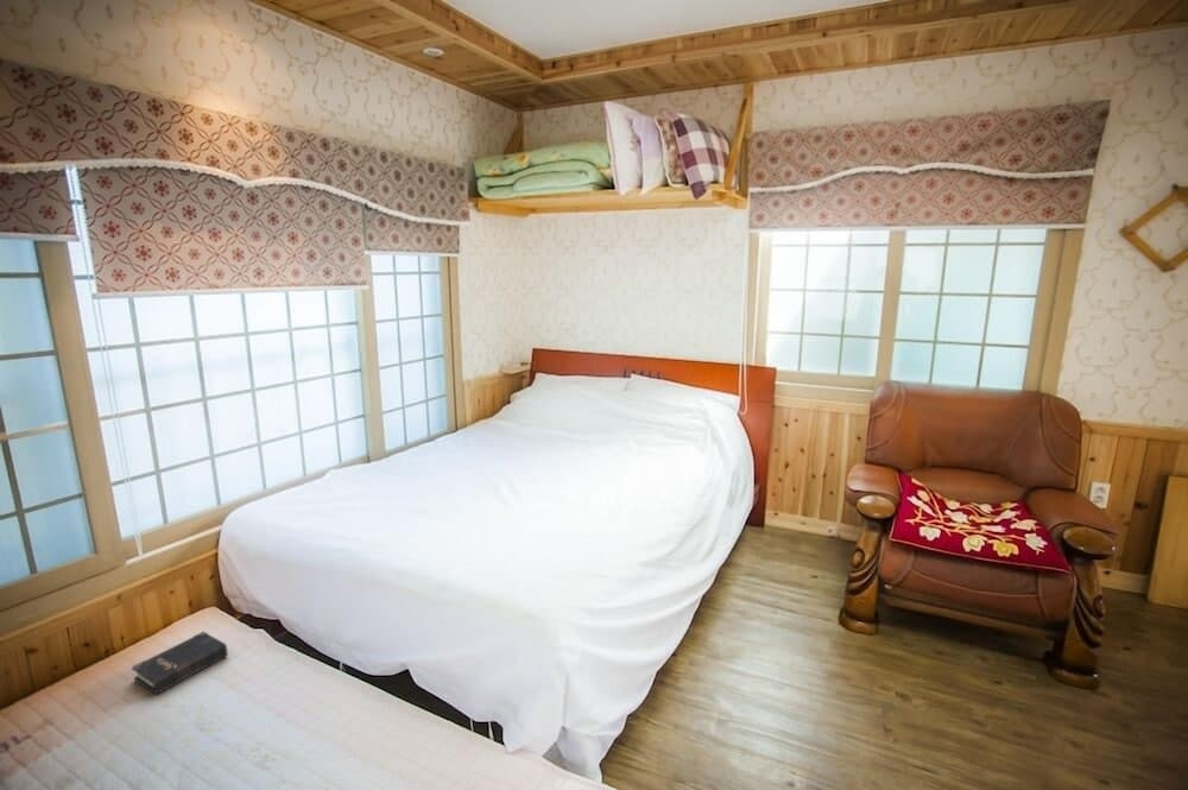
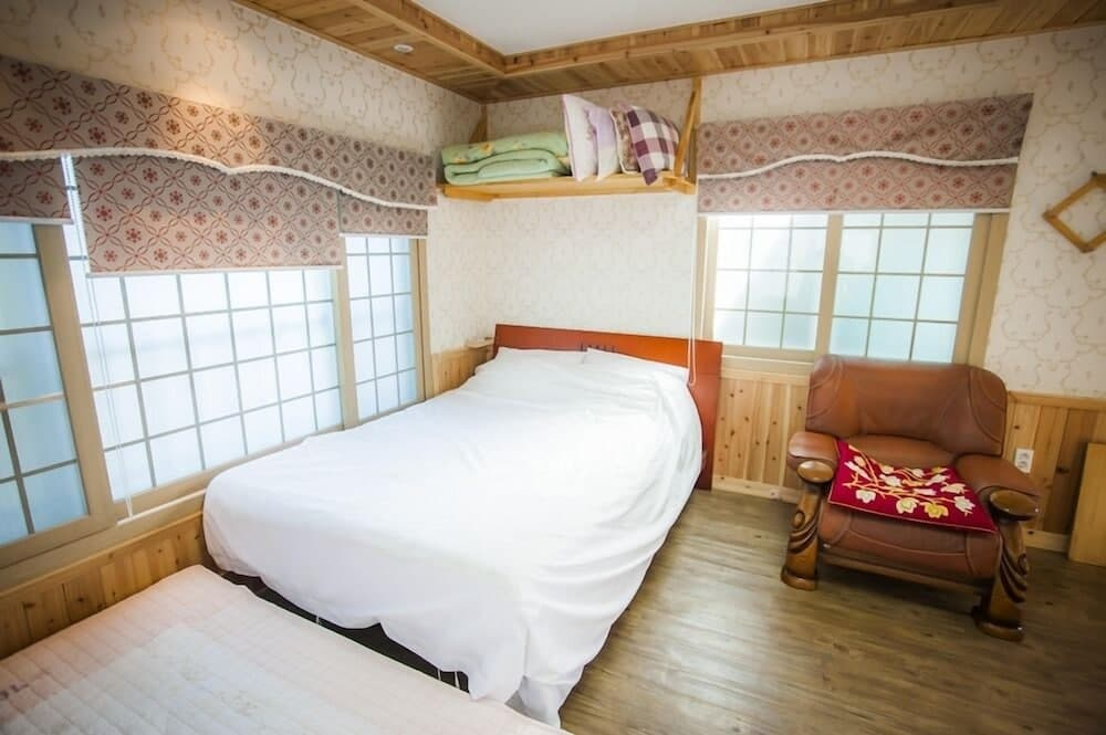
- hardback book (181, 661)
